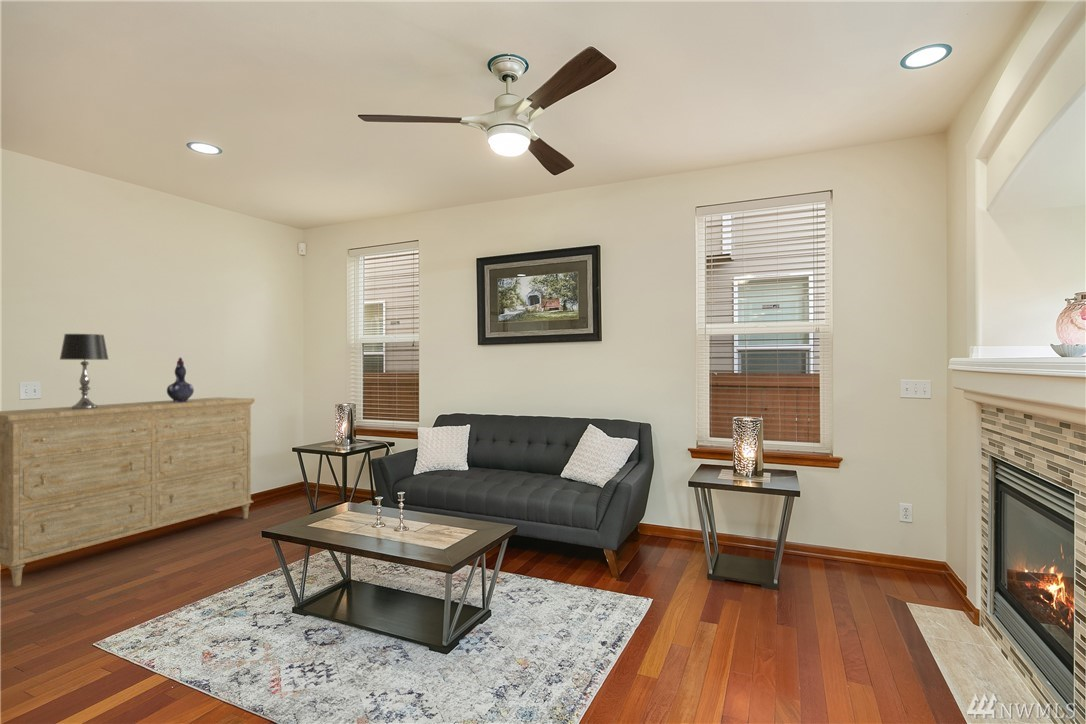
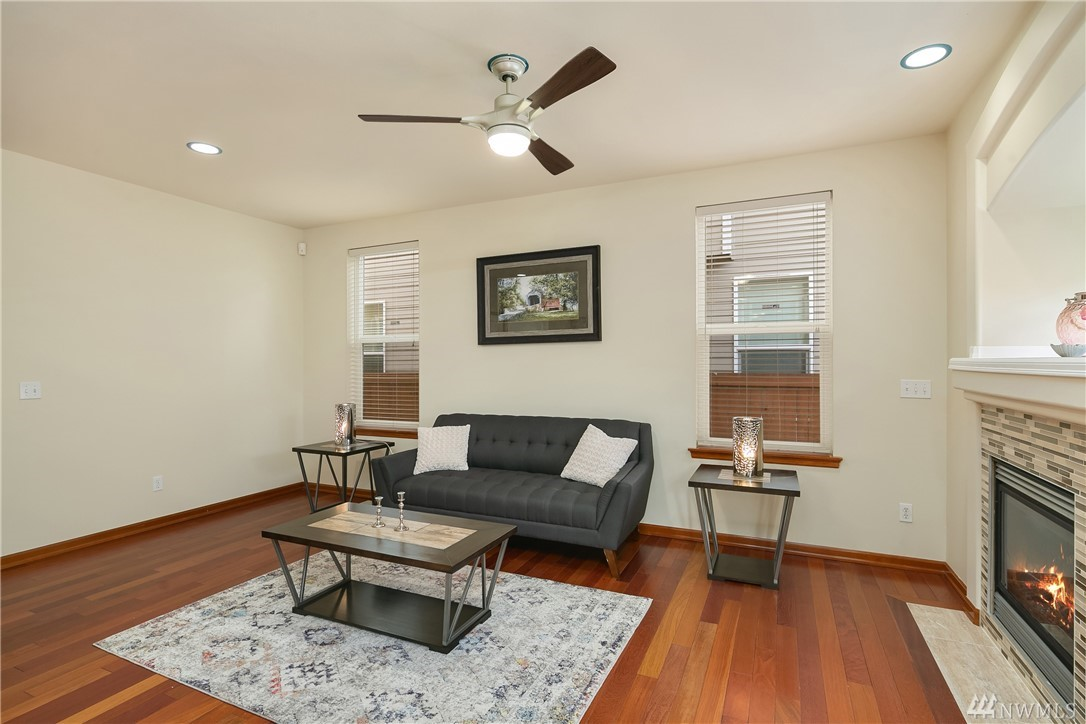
- decorative vase (180, 379)
- dresser (135, 473)
- table lamp (84, 371)
